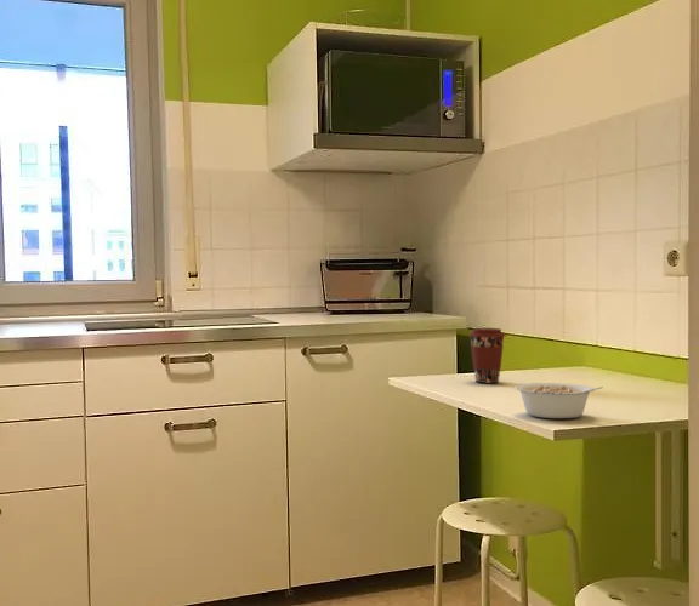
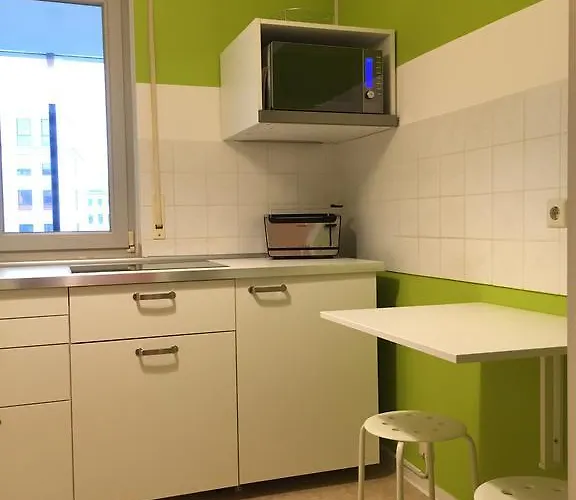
- coffee cup (487, 355)
- legume (557, 398)
